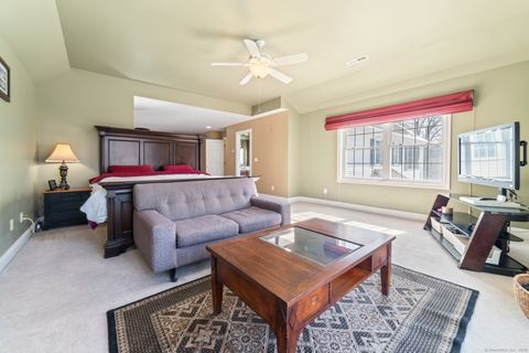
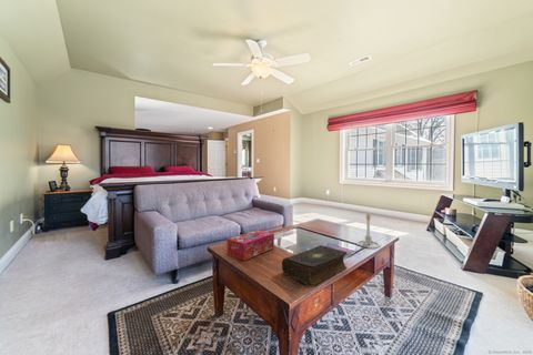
+ book (315, 262)
+ tissue box (251, 243)
+ lamp base (366, 231)
